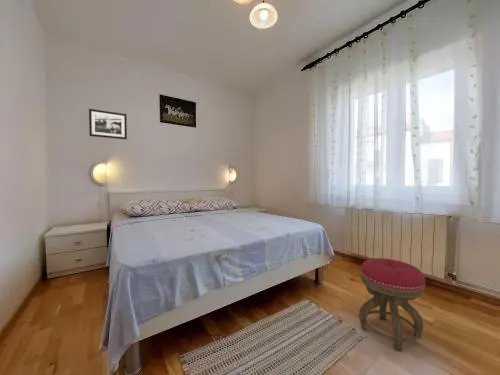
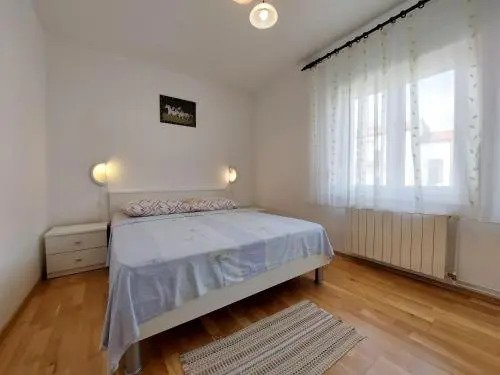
- stool (390, 298)
- picture frame (108, 124)
